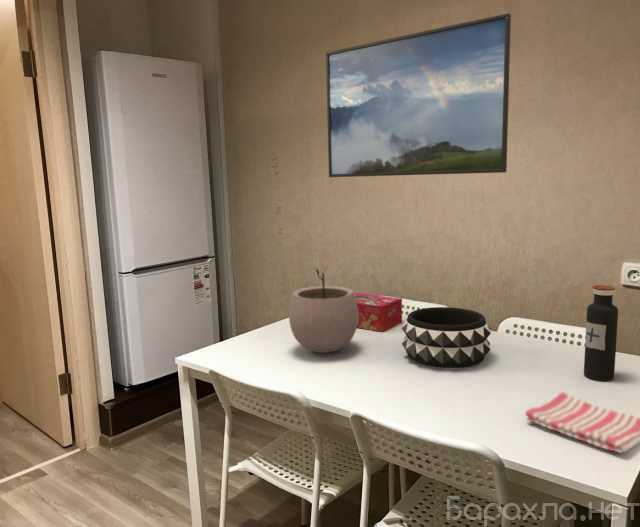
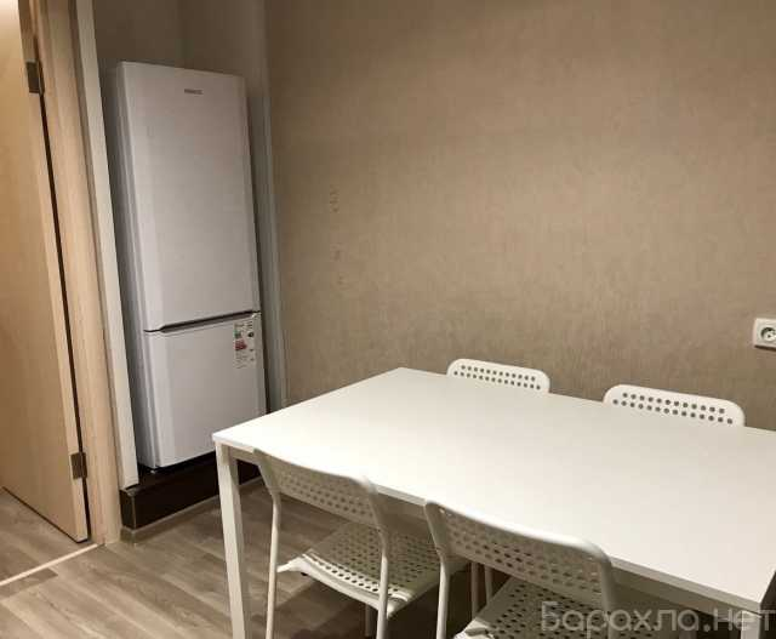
- decorative bowl (445, 335)
- plant pot (323, 308)
- tissue box (361, 310)
- water bottle (601, 332)
- dish towel (589, 420)
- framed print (407, 106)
